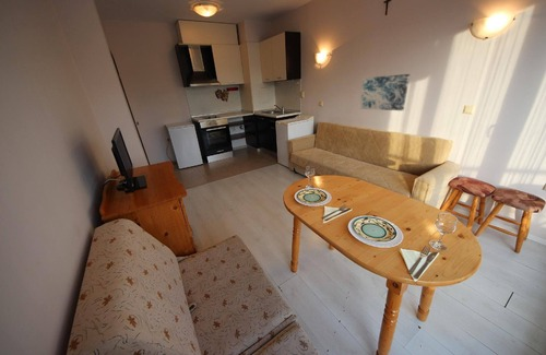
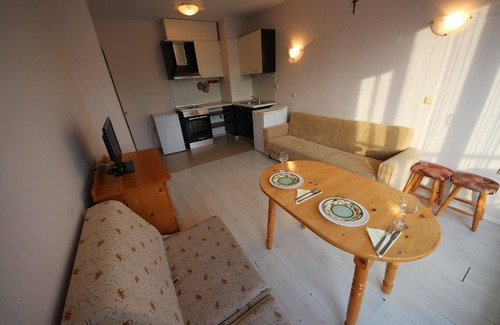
- wall art (382, 93)
